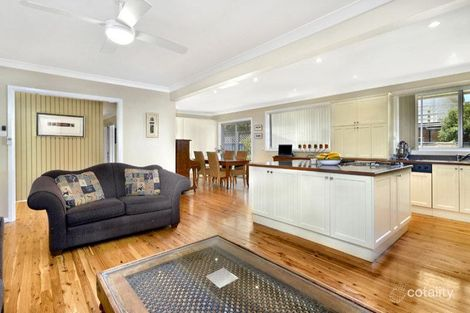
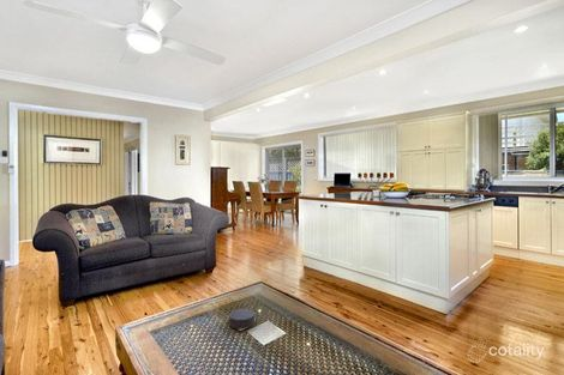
+ candle (241, 317)
